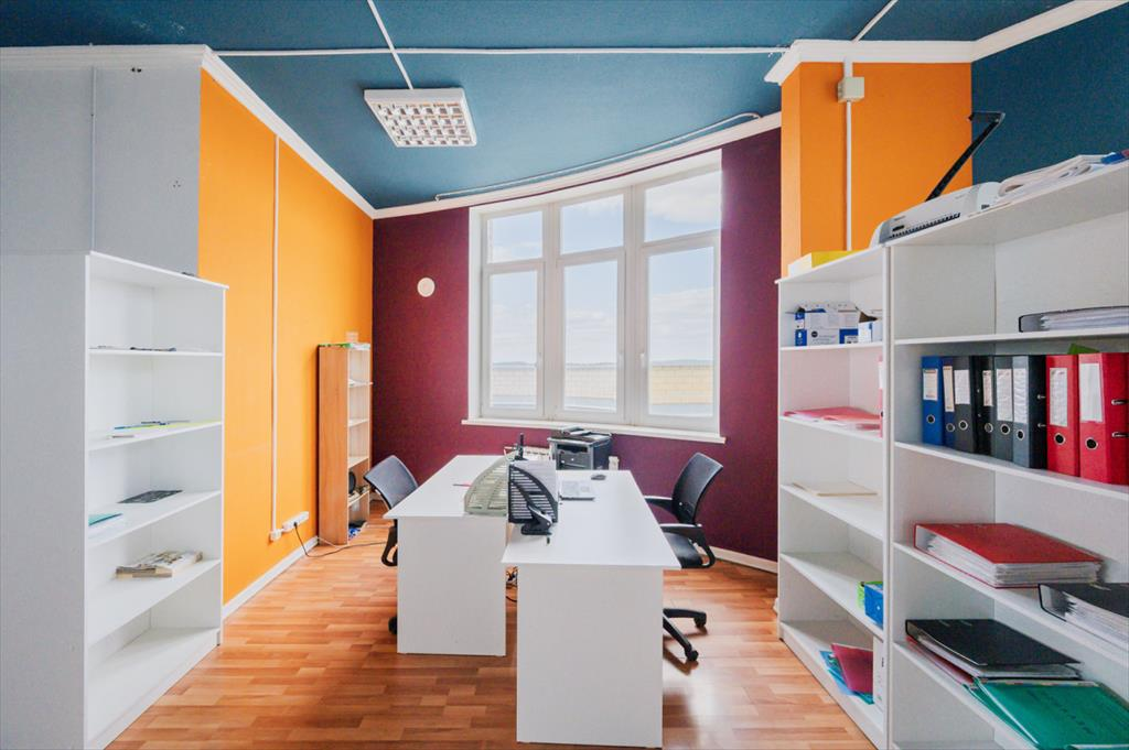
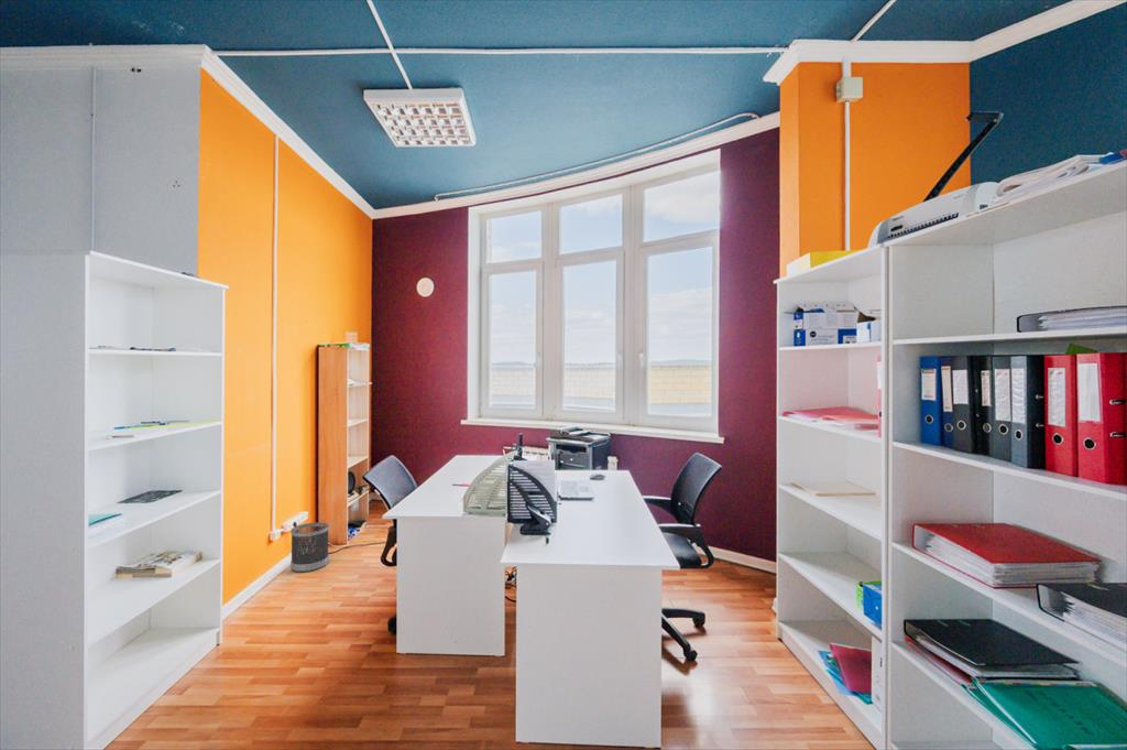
+ wastebasket (309, 546)
